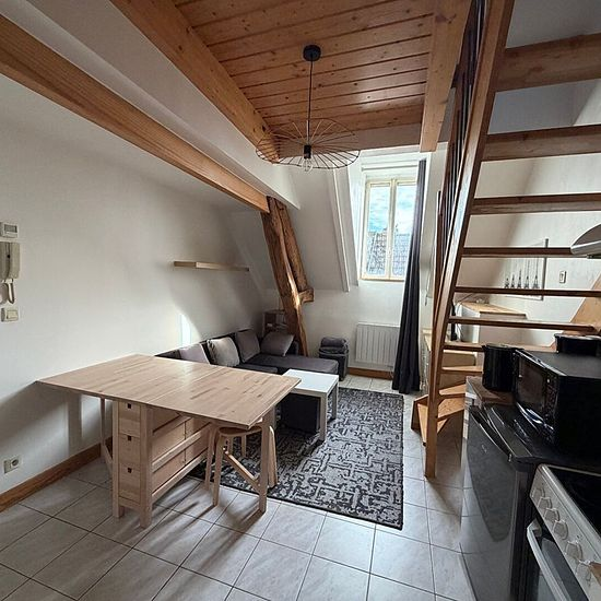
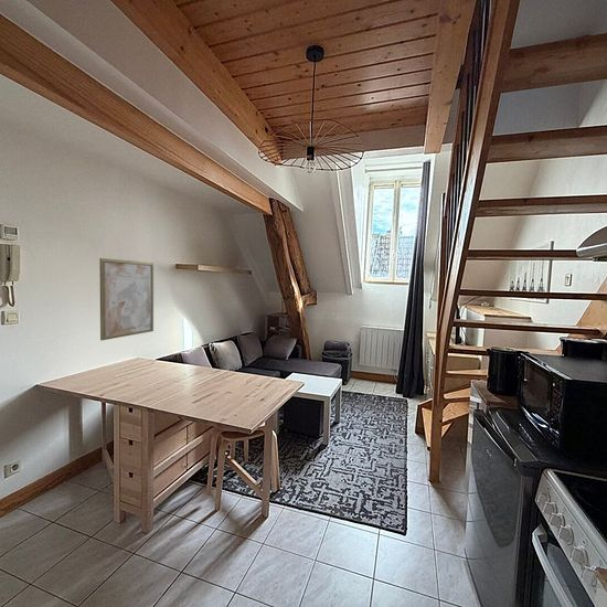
+ wall art (129, 298)
